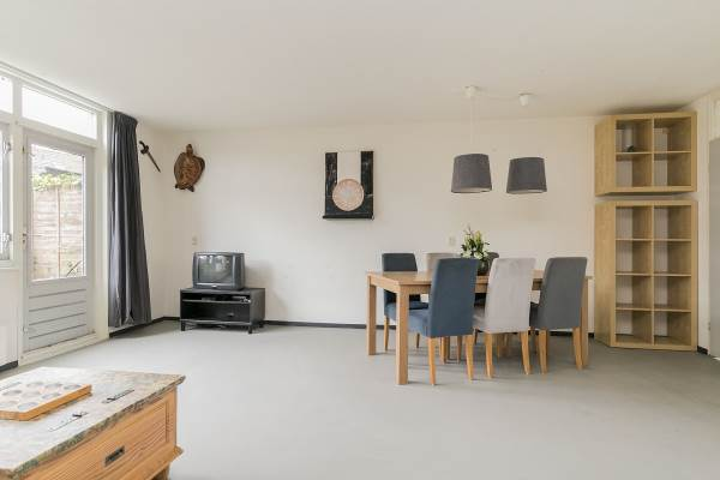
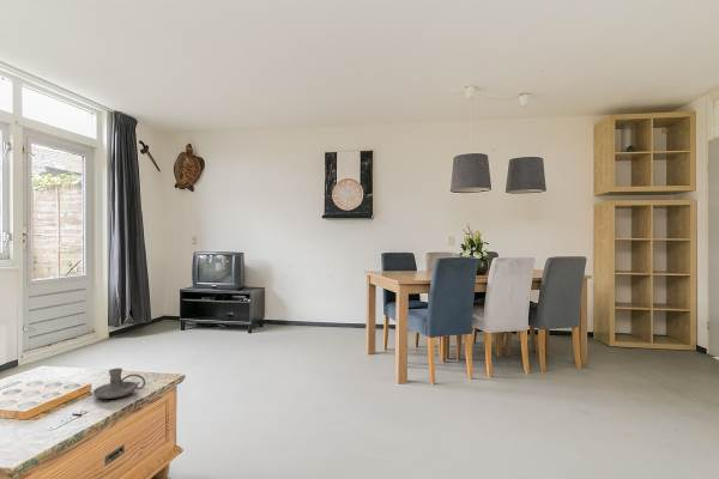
+ candle holder (120, 382)
